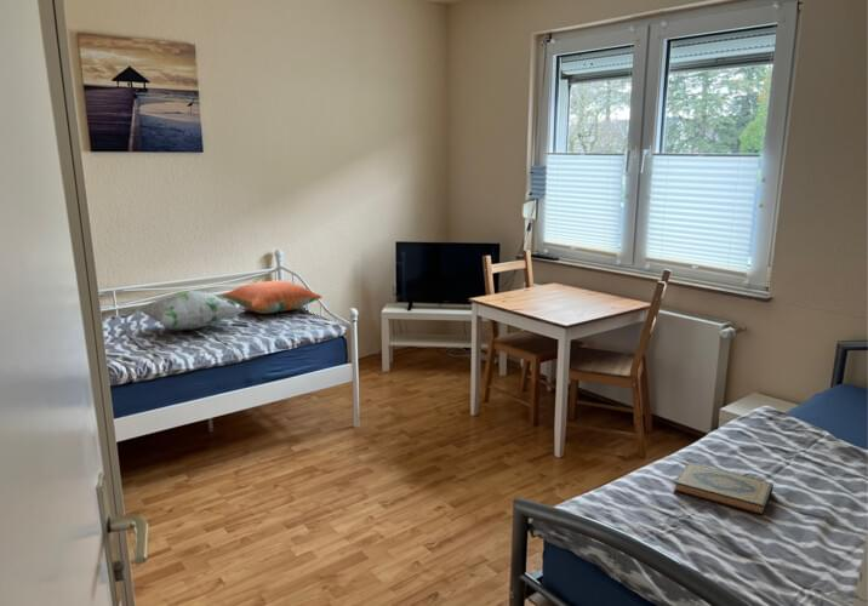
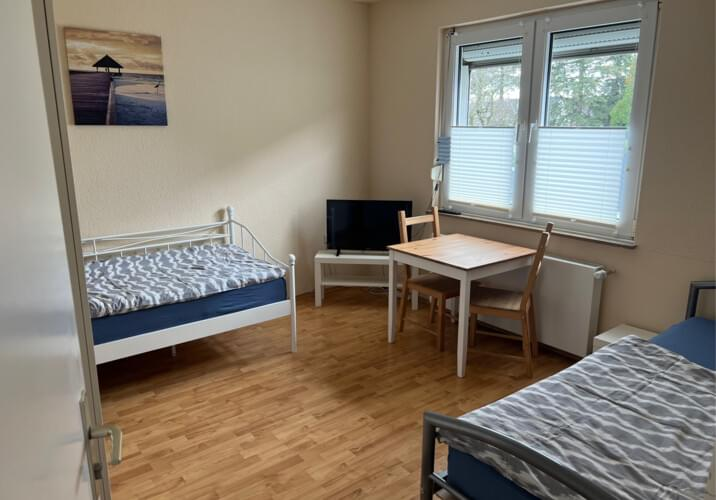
- hardback book (723, 486)
- decorative pillow (190, 309)
- pillow (270, 296)
